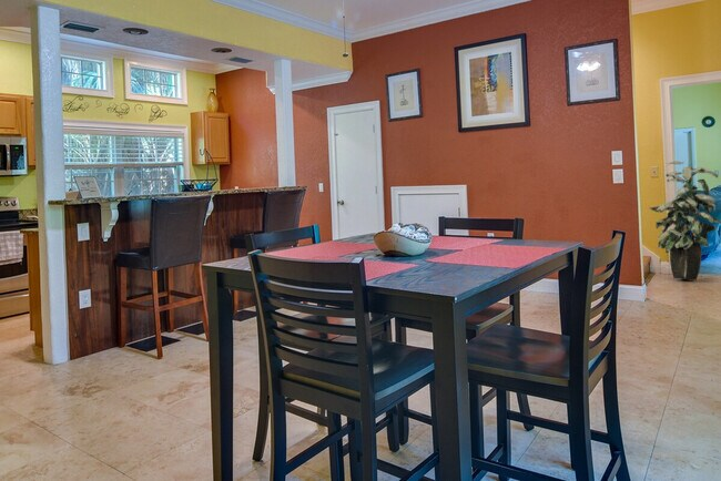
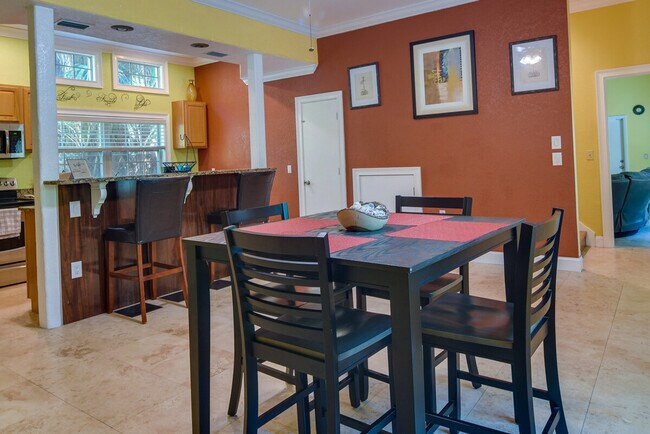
- indoor plant (684, 219)
